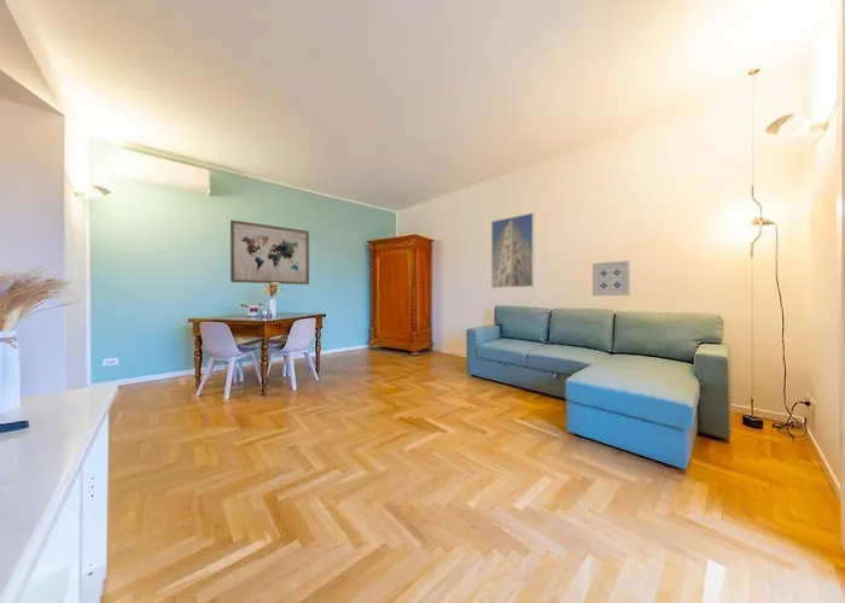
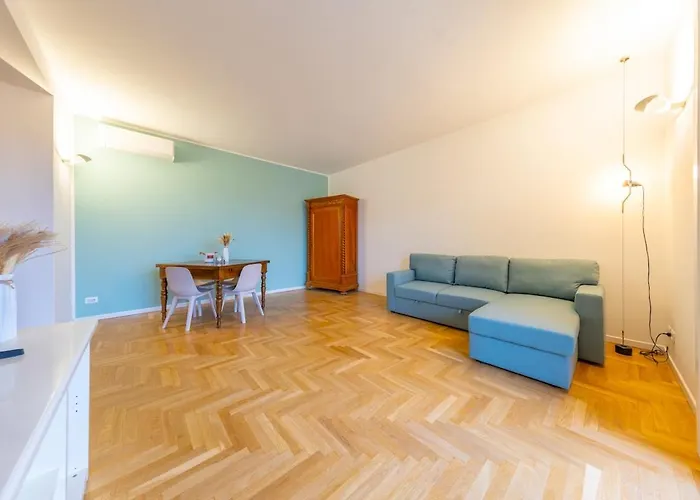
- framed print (511, 252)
- wall art (610, 279)
- wall art (272, 254)
